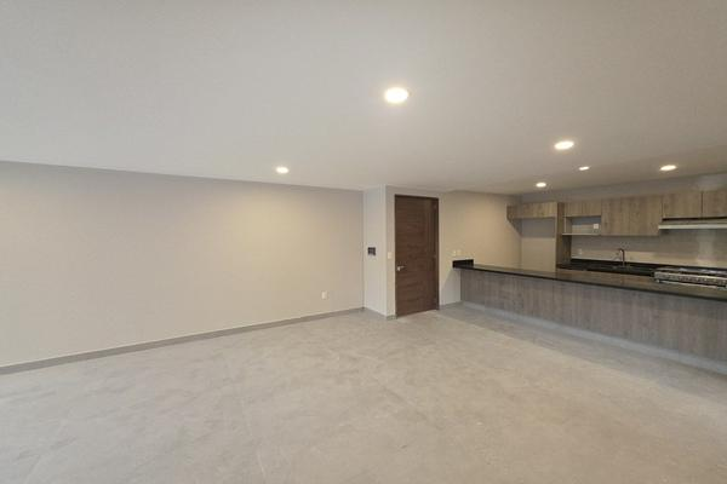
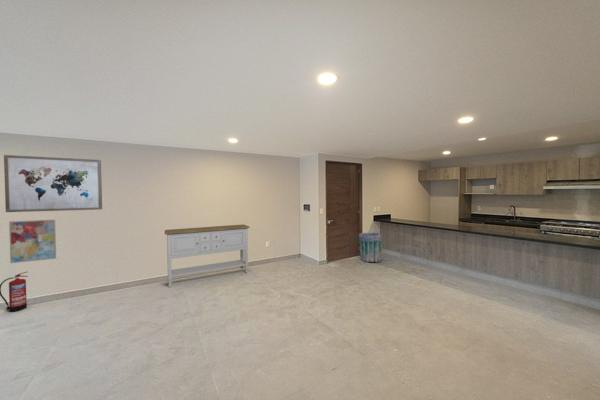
+ wall art (56, 184)
+ sideboard (209, 252)
+ trash can (369, 246)
+ fire extinguisher (14, 291)
+ wall art (33, 240)
